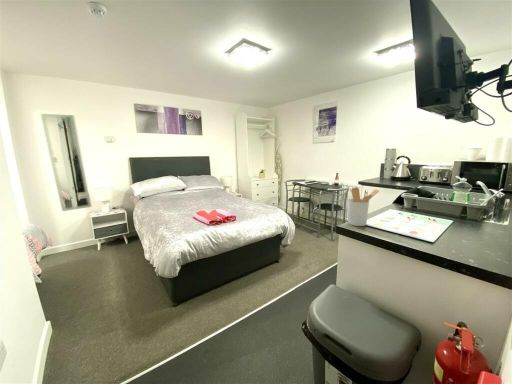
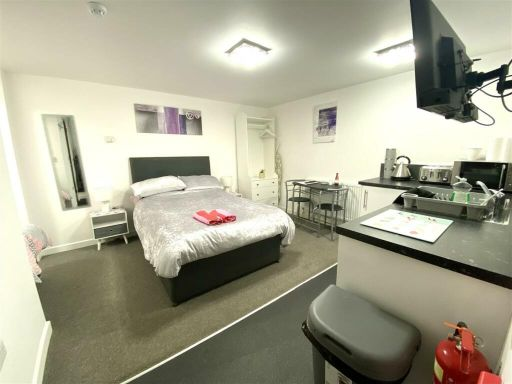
- utensil holder (363, 206)
